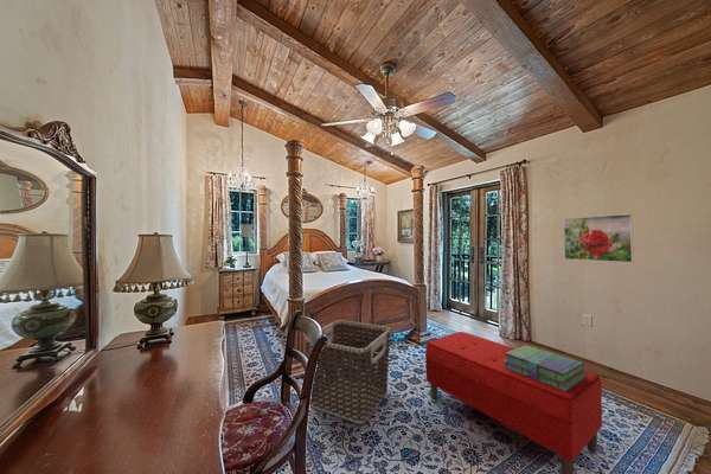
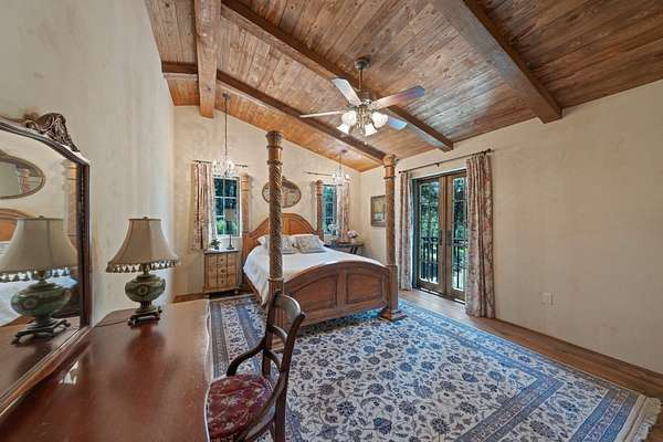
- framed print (595, 238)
- bench (500, 389)
- clothes hamper (350, 365)
- stack of books (543, 364)
